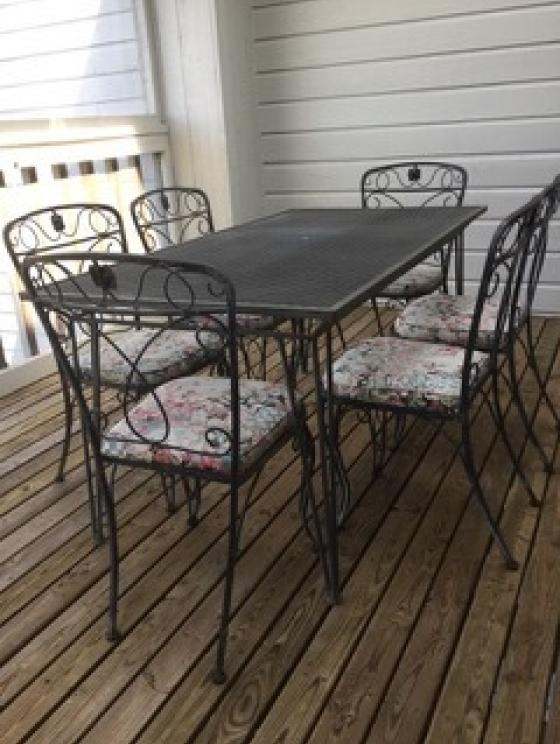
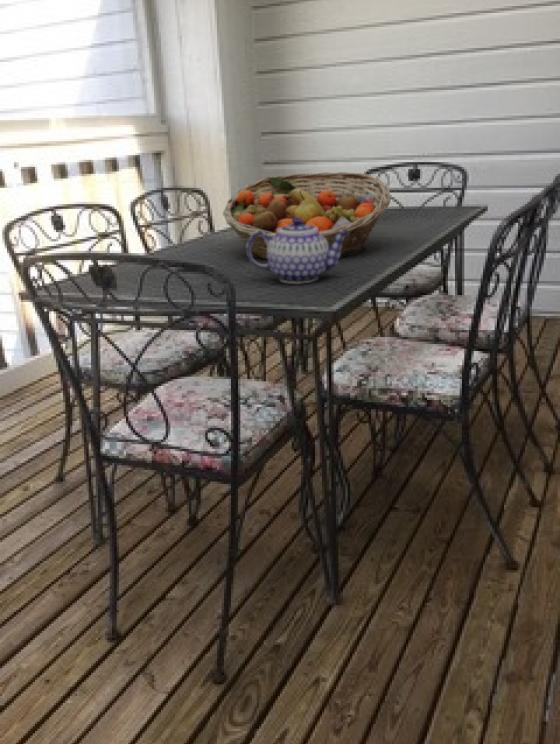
+ fruit basket (305, 215)
+ teapot (298, 248)
